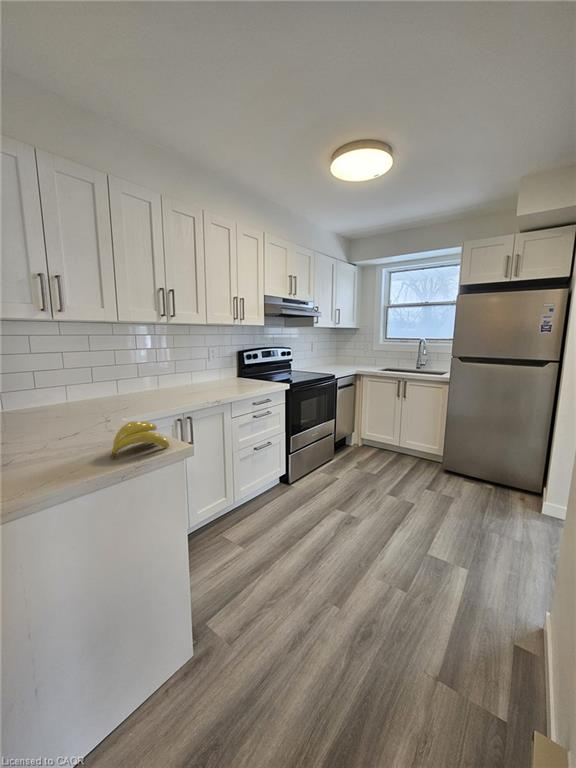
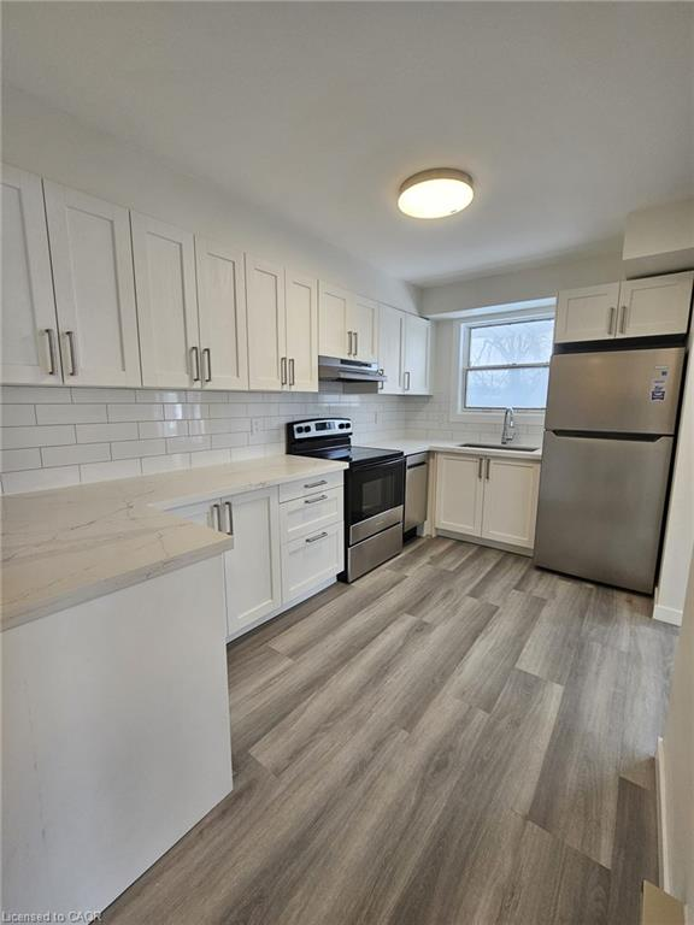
- banana (135, 436)
